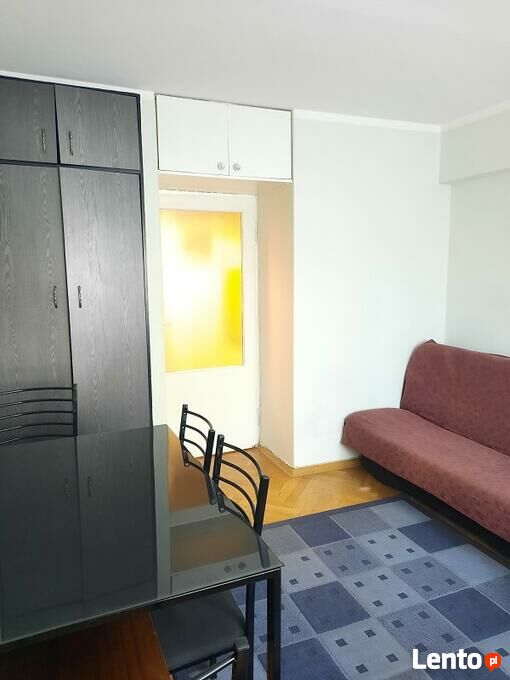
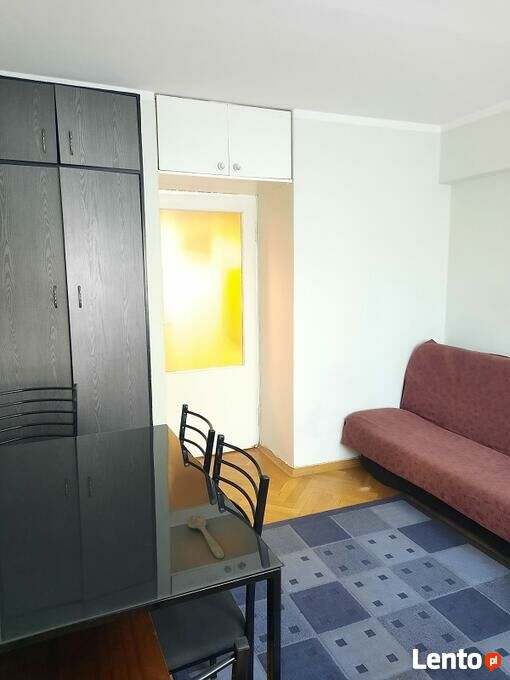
+ spoon (206, 535)
